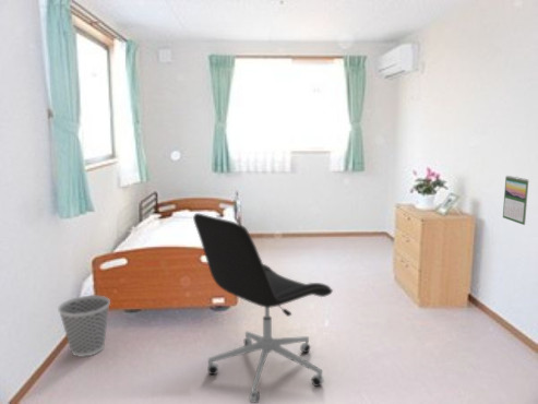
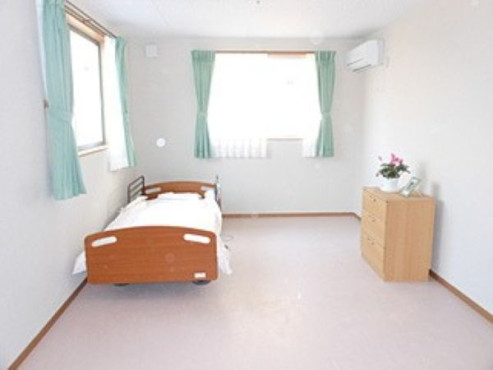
- office chair (265, 292)
- wastebasket (86, 326)
- calendar (515, 199)
